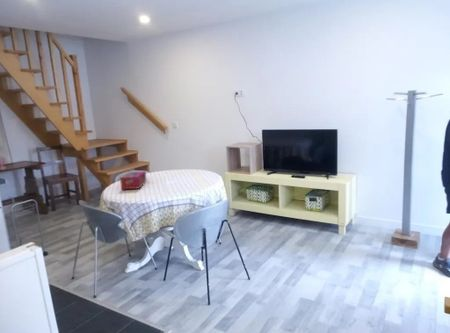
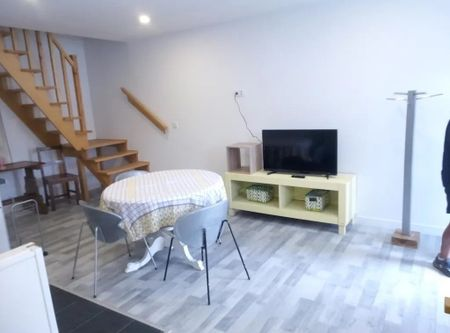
- tissue box (133, 179)
